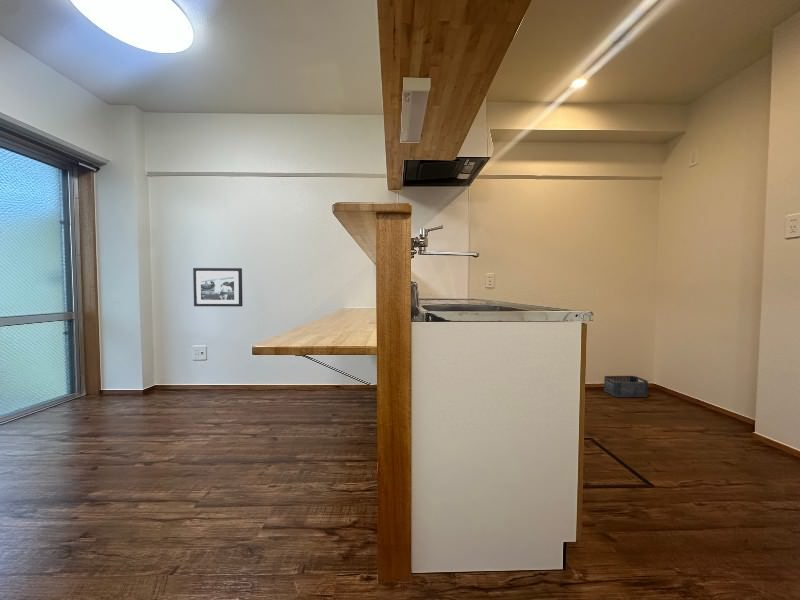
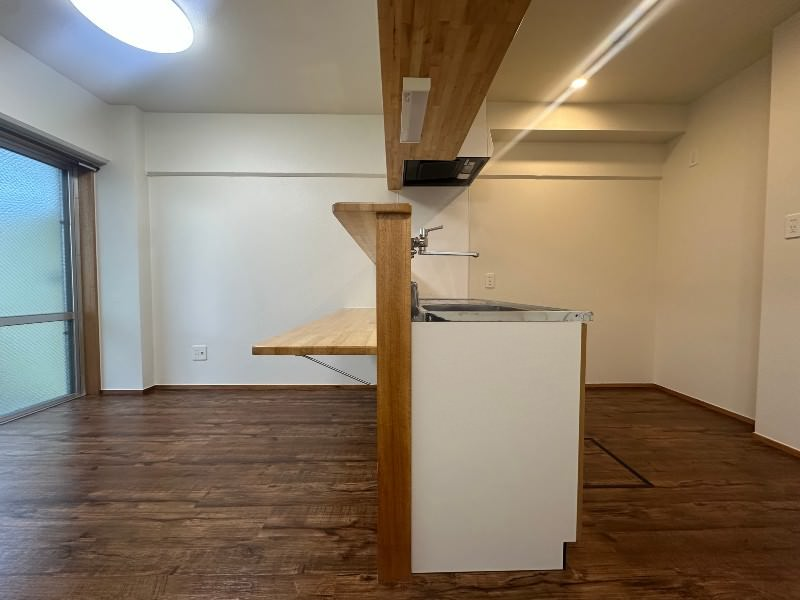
- storage bin (625, 386)
- picture frame (218, 287)
